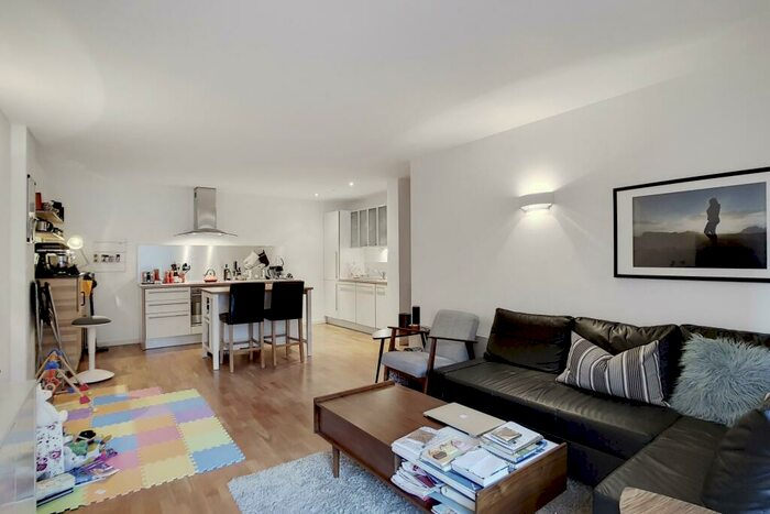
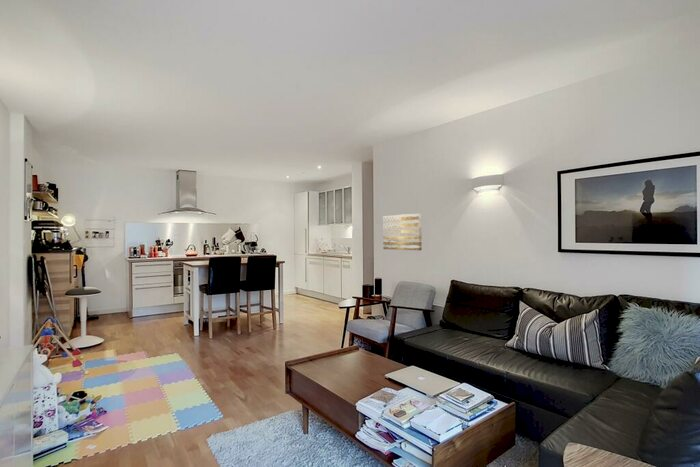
+ wall art (401, 232)
